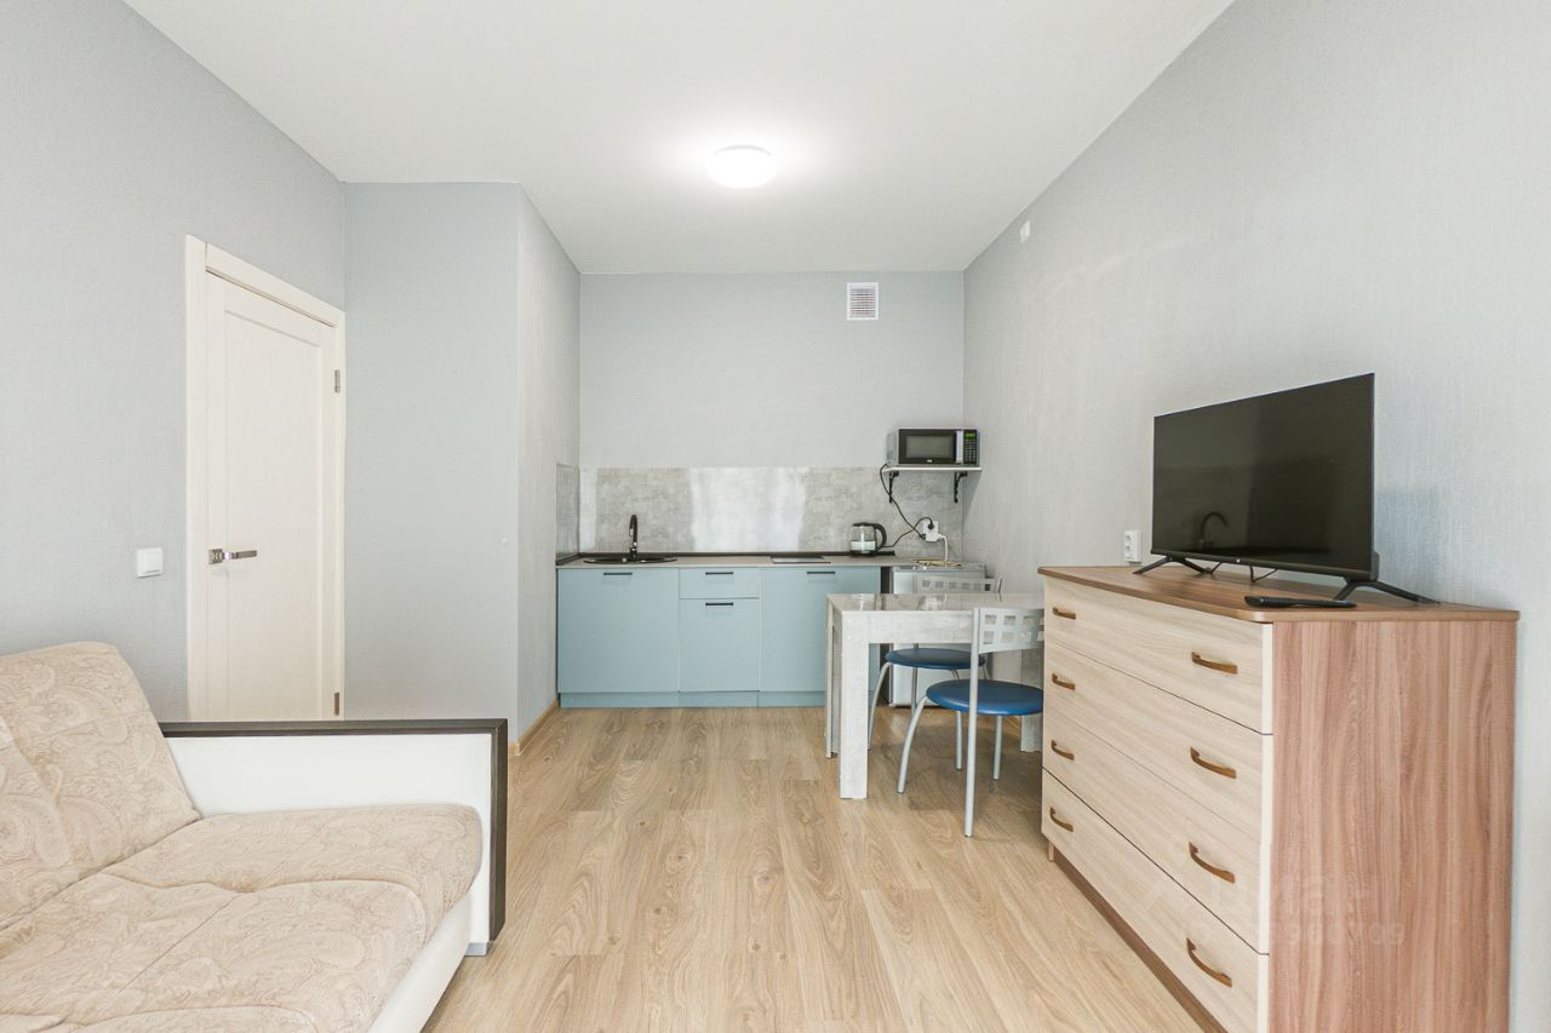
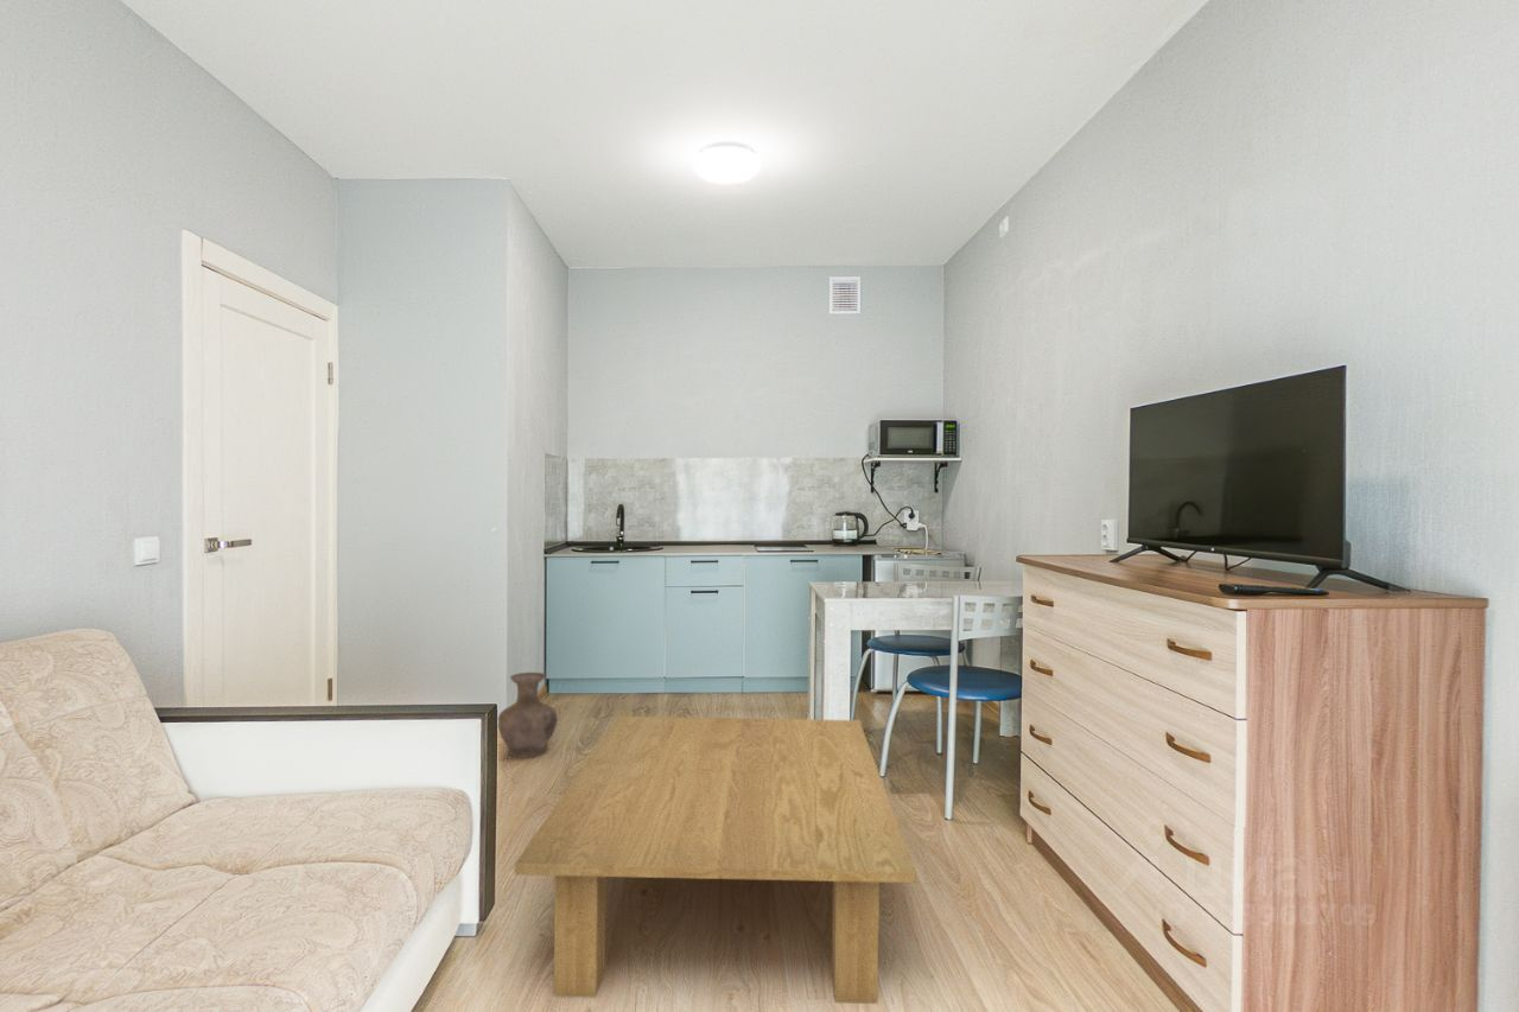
+ vase (527, 713)
+ coffee table (729, 832)
